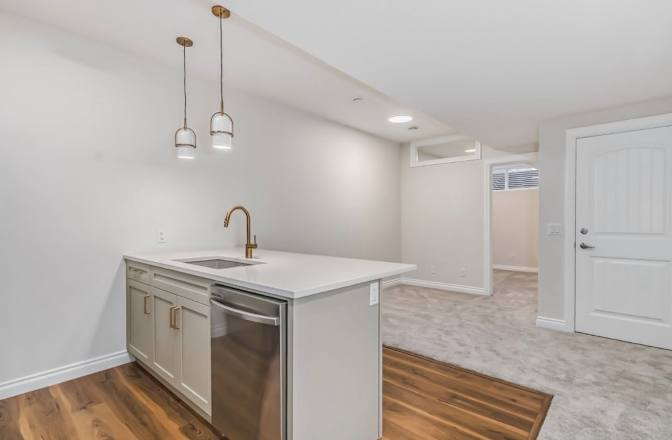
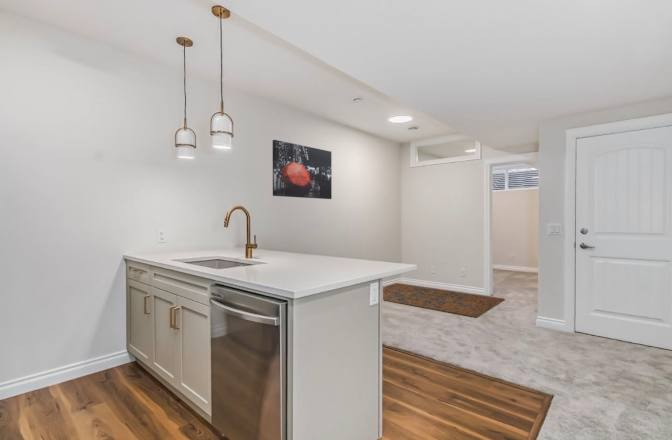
+ wall art (304, 171)
+ rug (427, 296)
